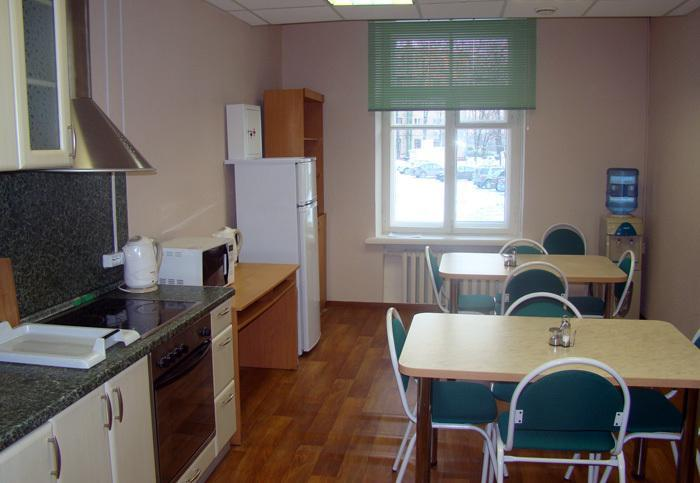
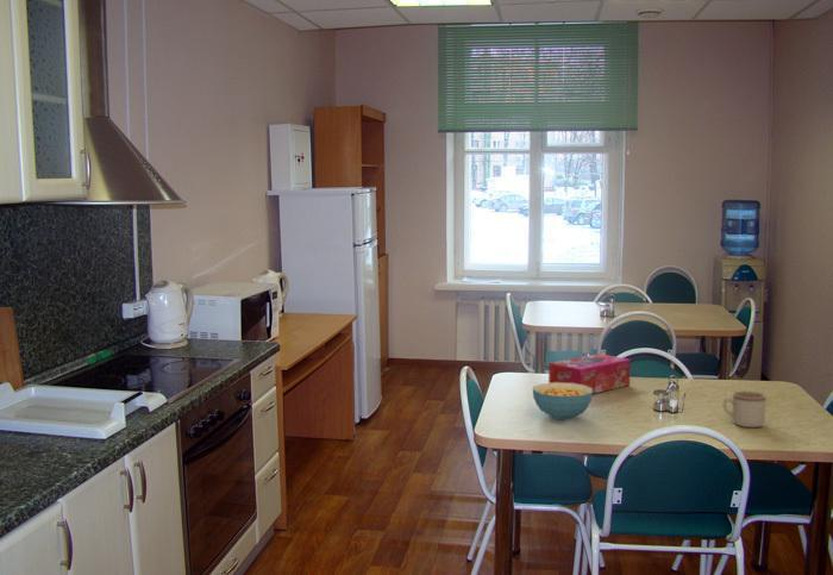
+ cereal bowl (562, 404)
+ mug (743, 408)
+ tissue box (589, 374)
